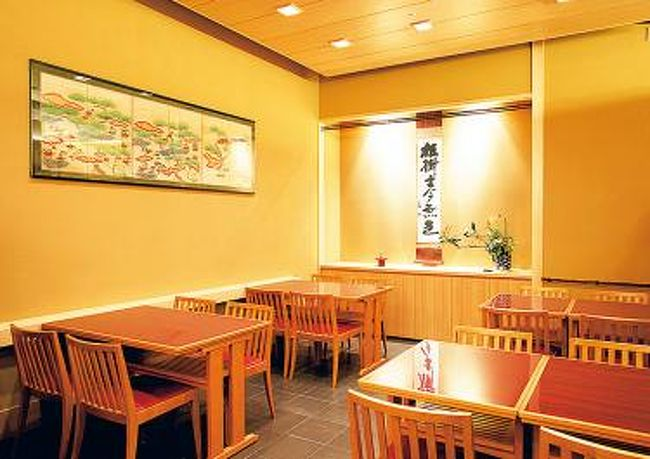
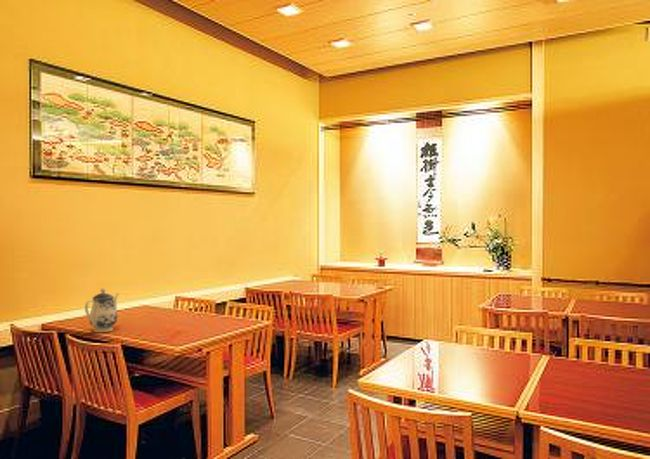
+ teapot (103, 309)
